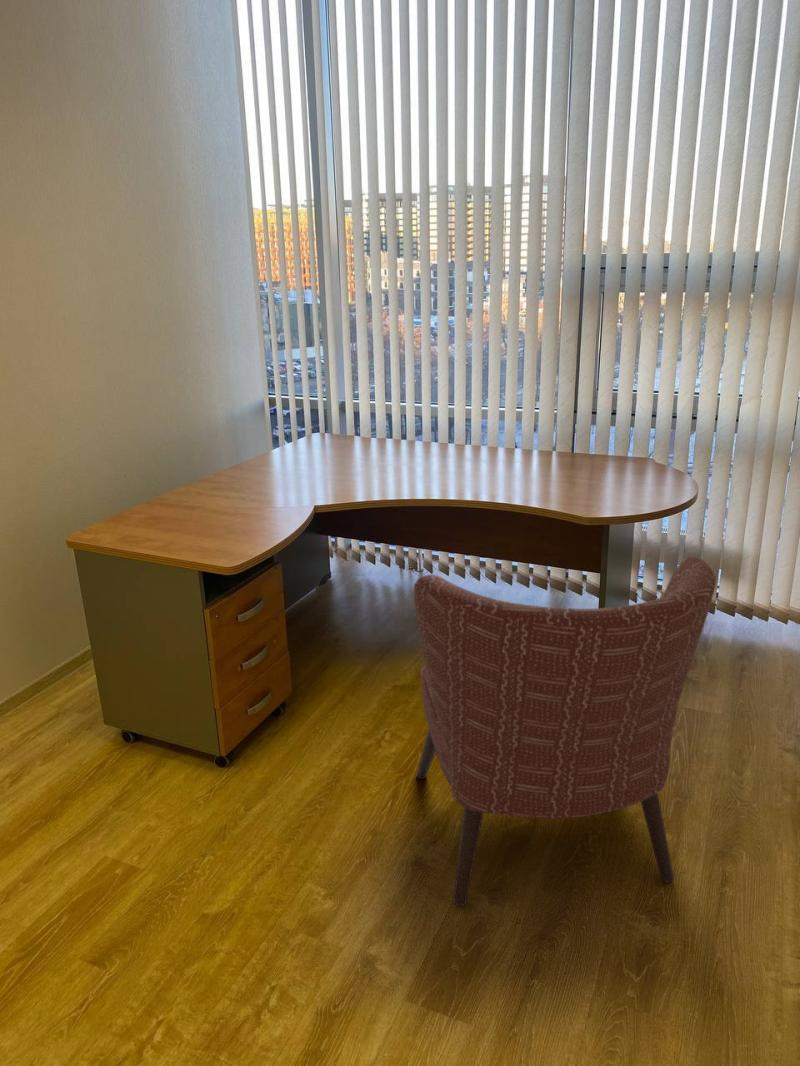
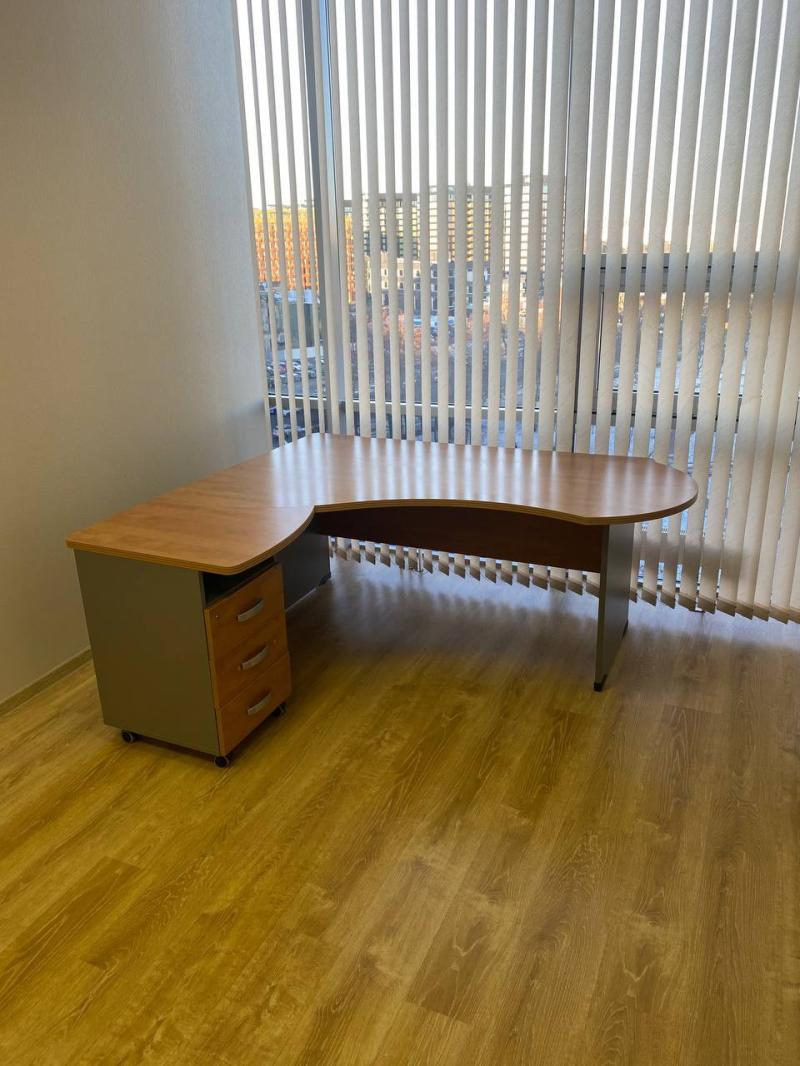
- chair (548, 709)
